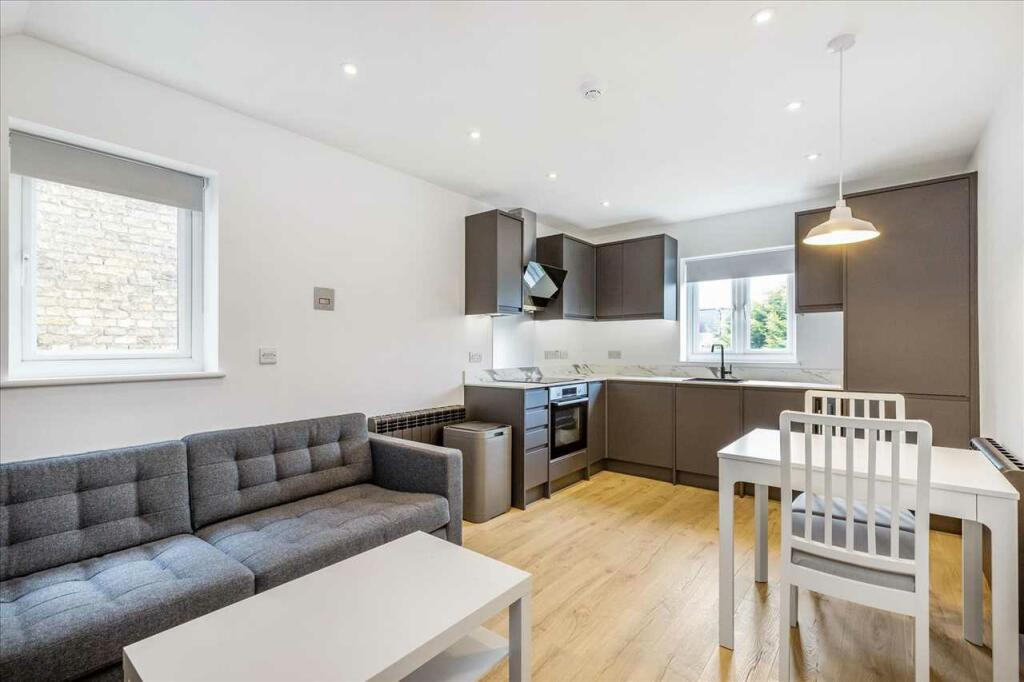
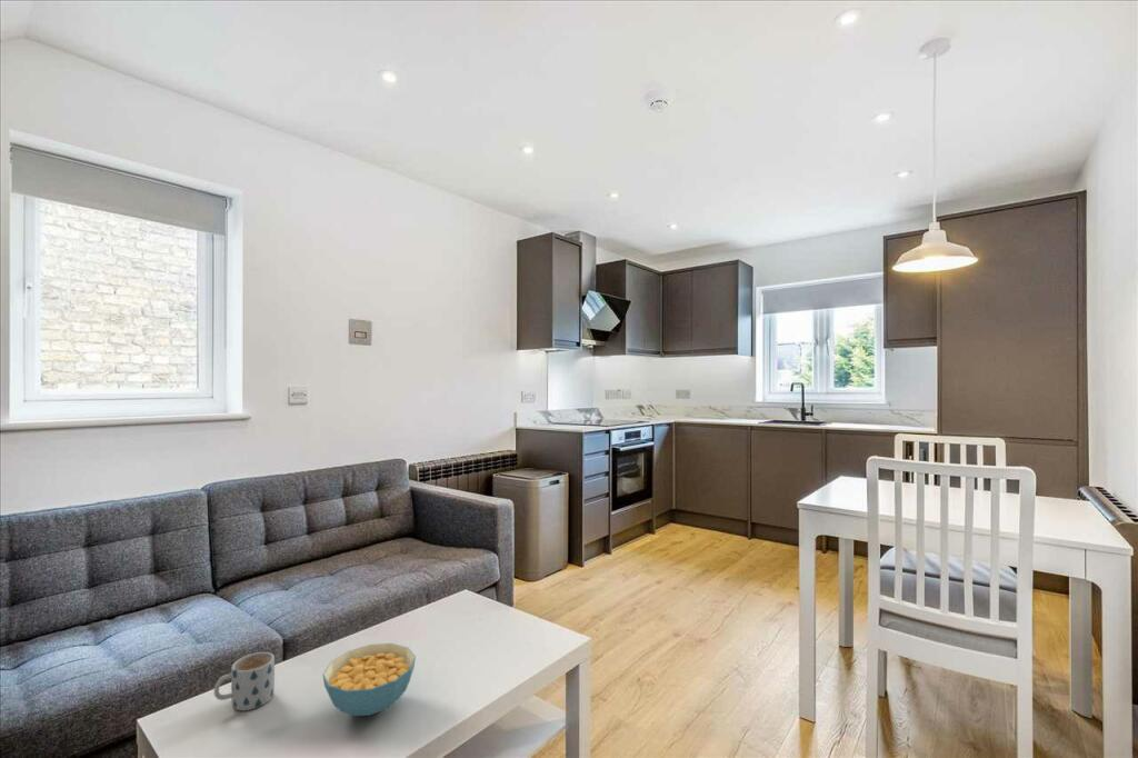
+ cereal bowl (370, 686)
+ mug (244, 682)
